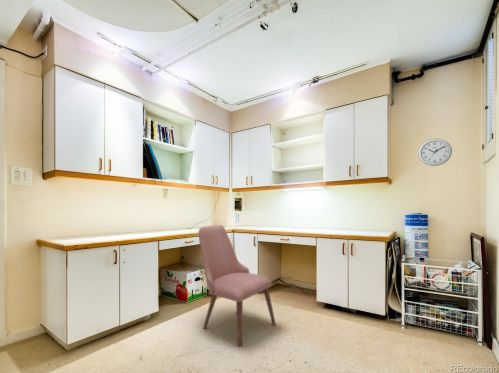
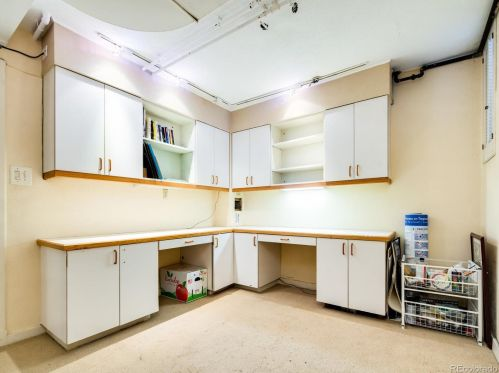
- wall clock (434, 152)
- chair (231, 276)
